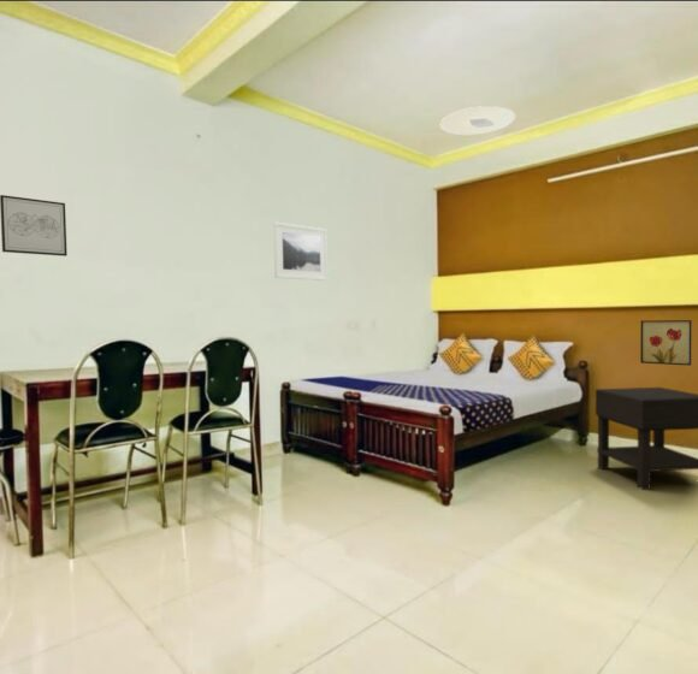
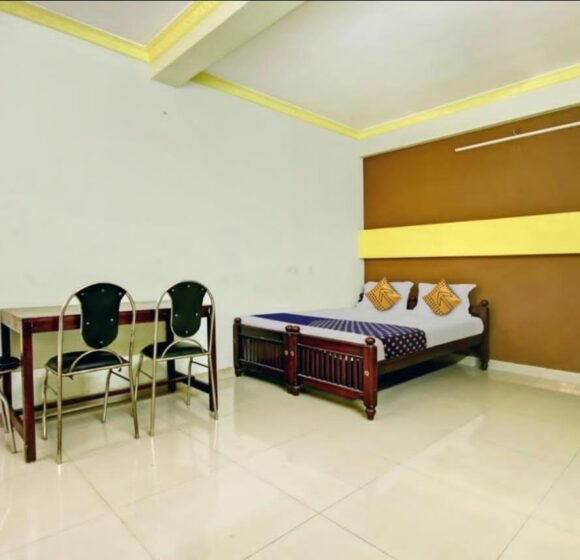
- nightstand (650, 434)
- ceiling light (477, 118)
- wall art (666, 342)
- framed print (301, 252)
- wall art (34, 226)
